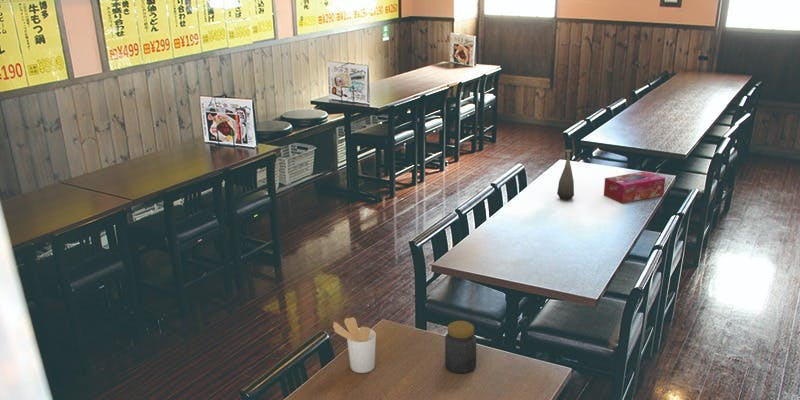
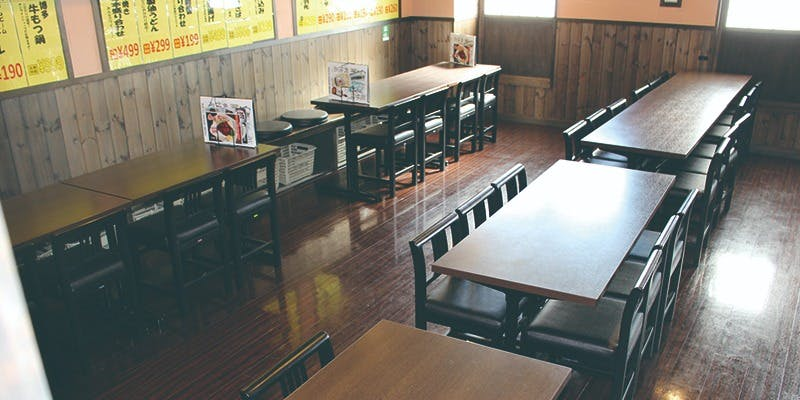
- tissue box (634, 186)
- jar (460, 346)
- bottle (567, 174)
- utensil holder (354, 344)
